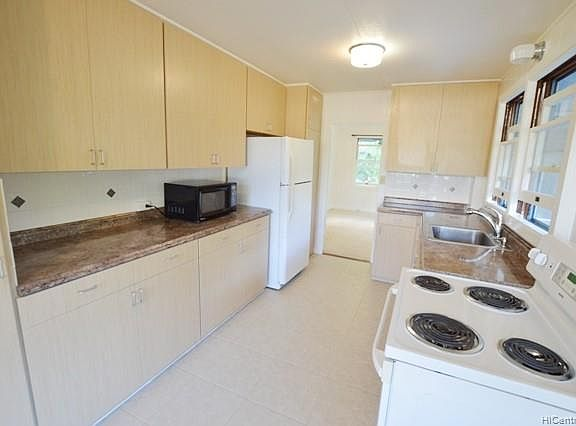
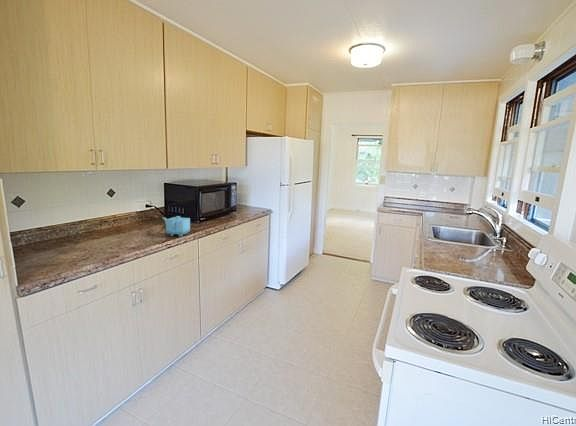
+ teapot (174, 225)
